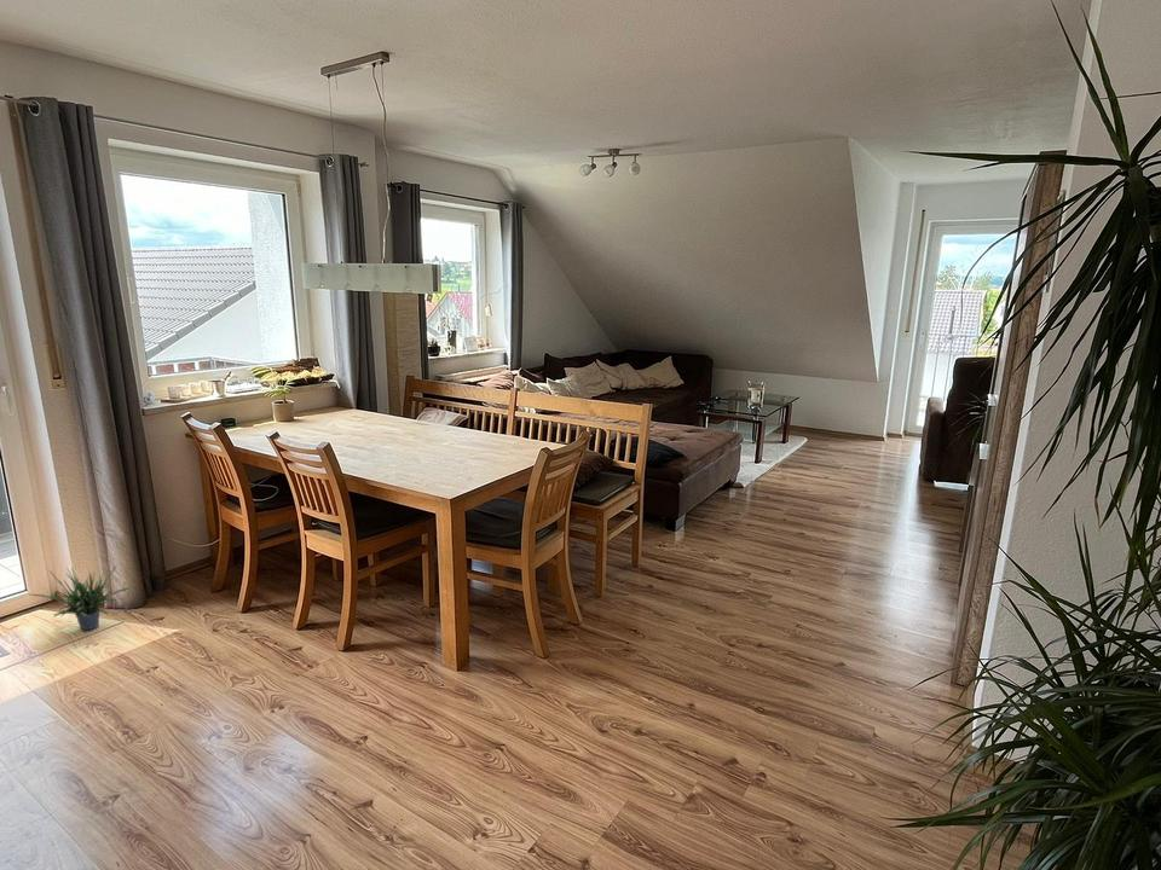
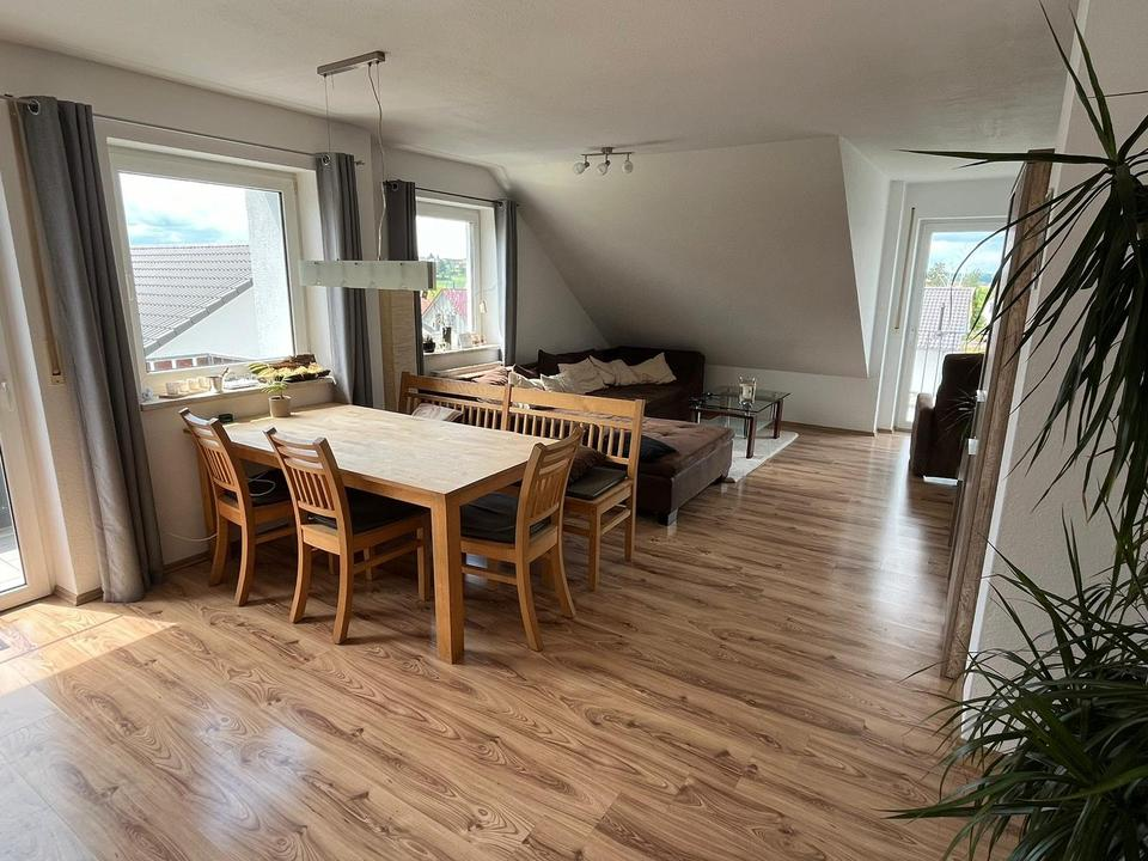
- potted plant (82, 592)
